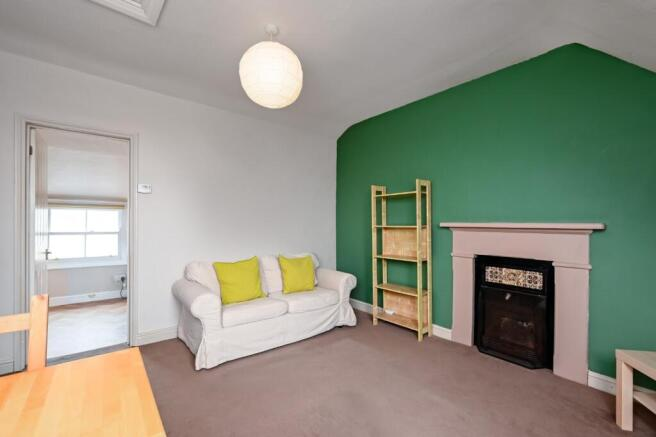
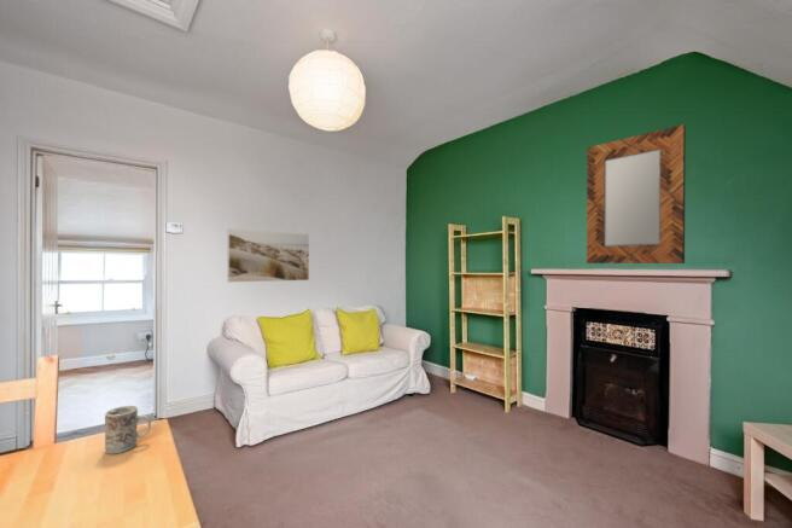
+ mug (126, 428)
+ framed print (270, 256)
+ home mirror (631, 199)
